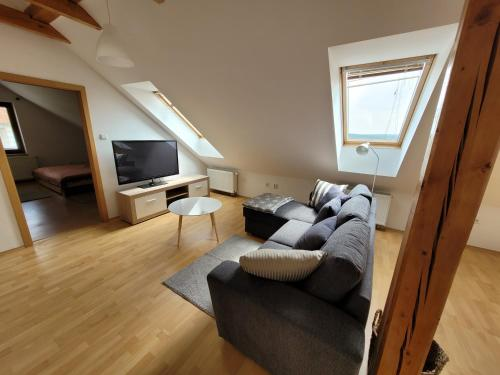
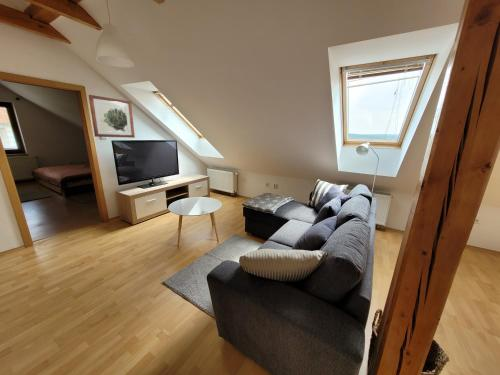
+ wall art (113, 118)
